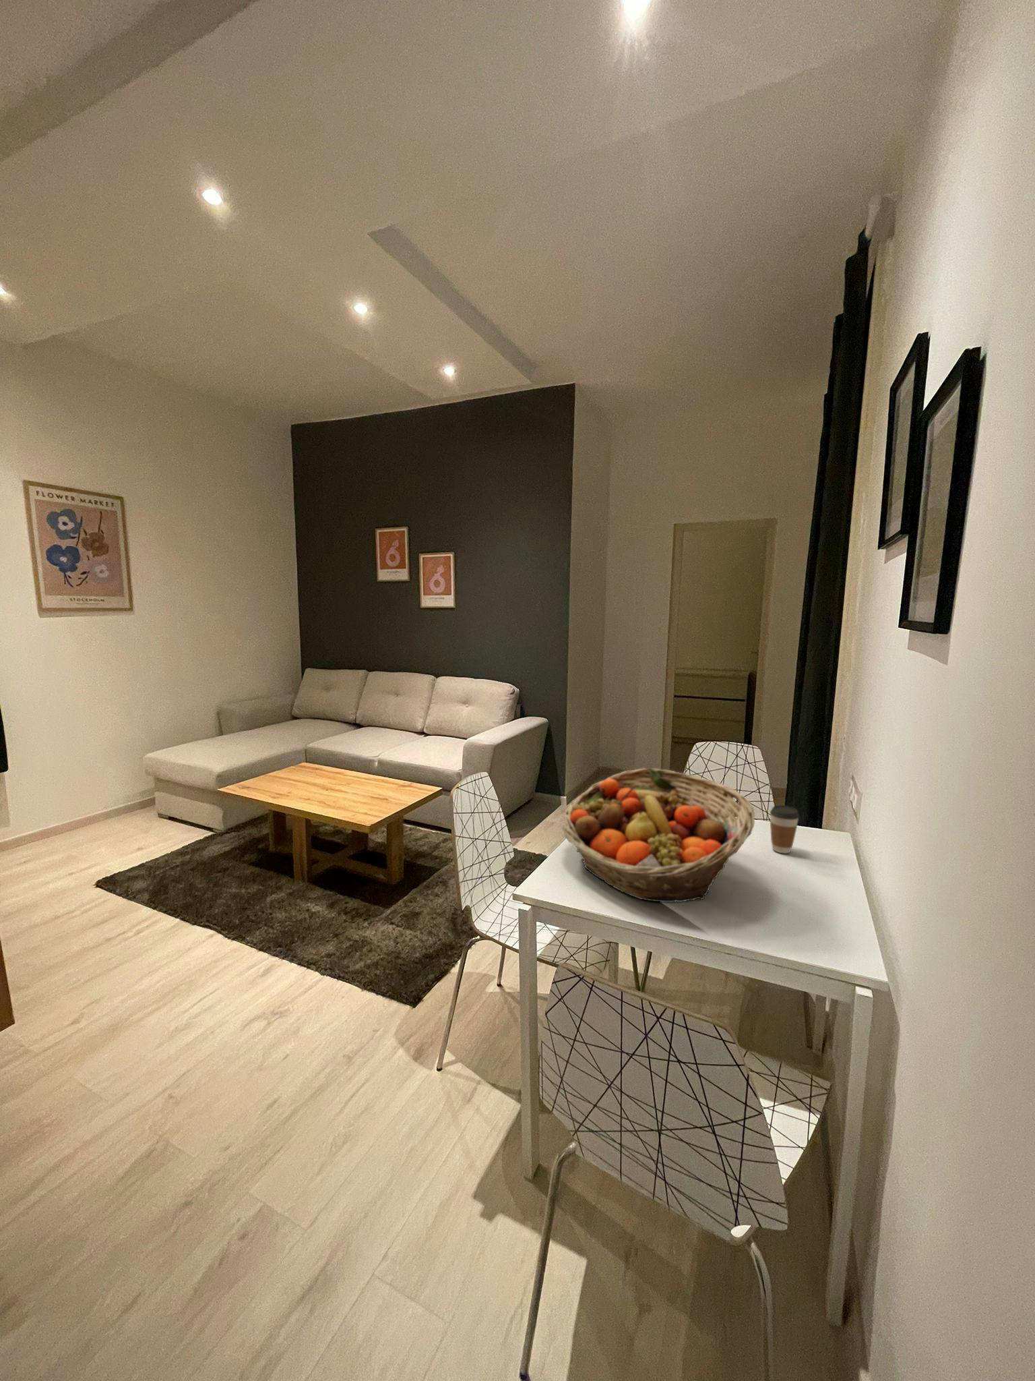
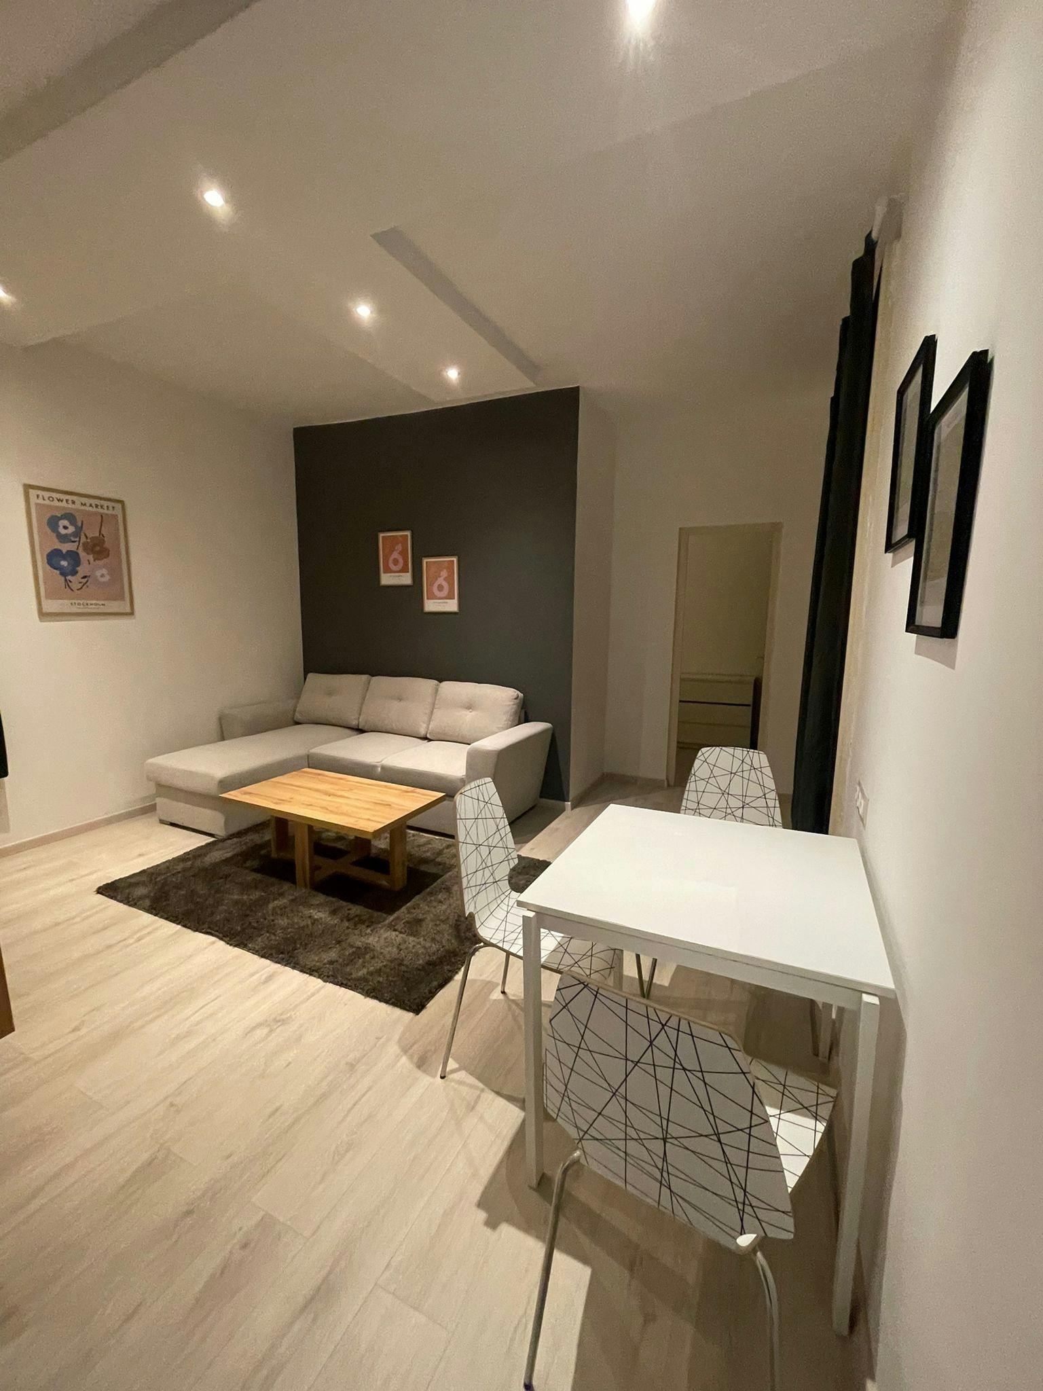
- coffee cup (783, 830)
- fruit basket (651, 829)
